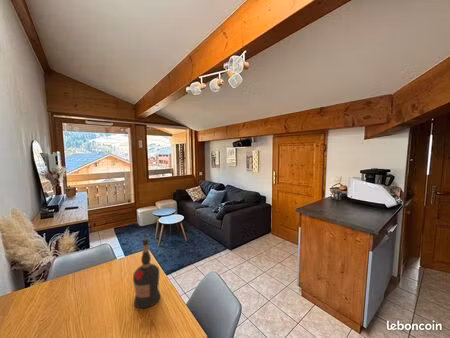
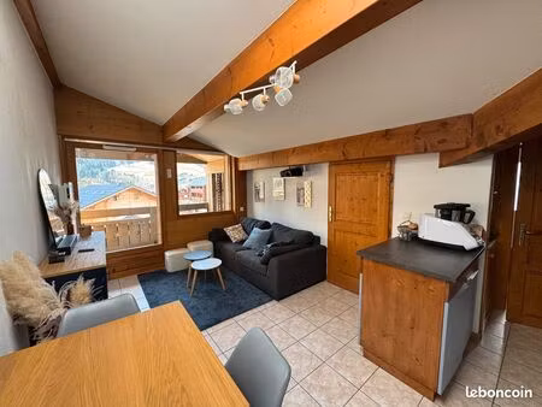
- liquor bottle (146, 269)
